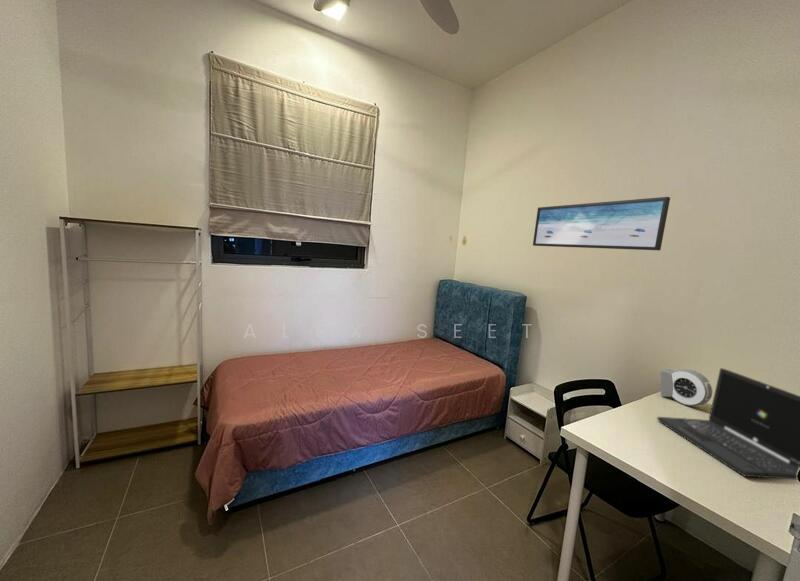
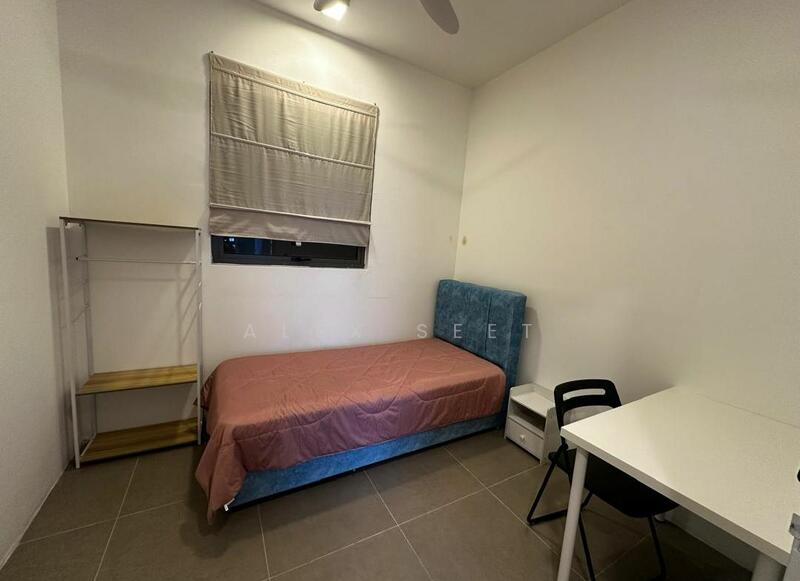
- laptop (732, 415)
- alarm clock (686, 386)
- wall art (589, 225)
